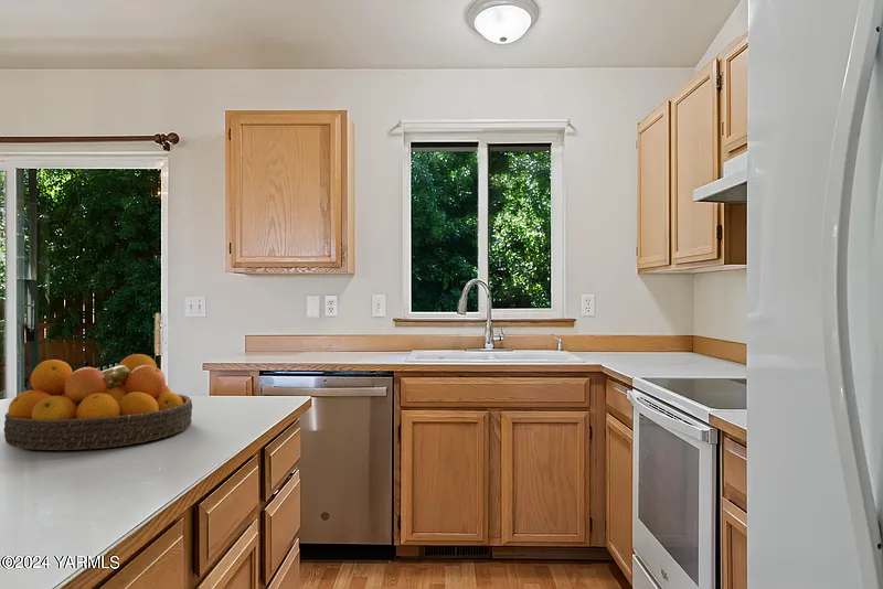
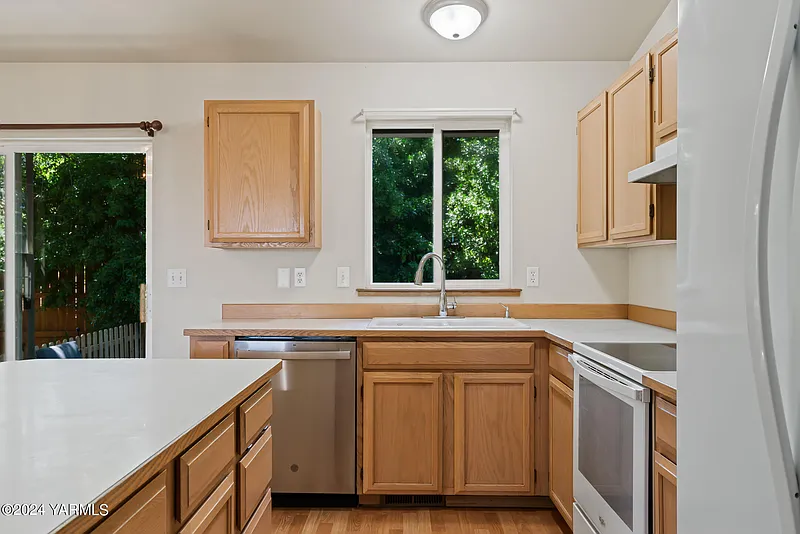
- fruit bowl (104, 394)
